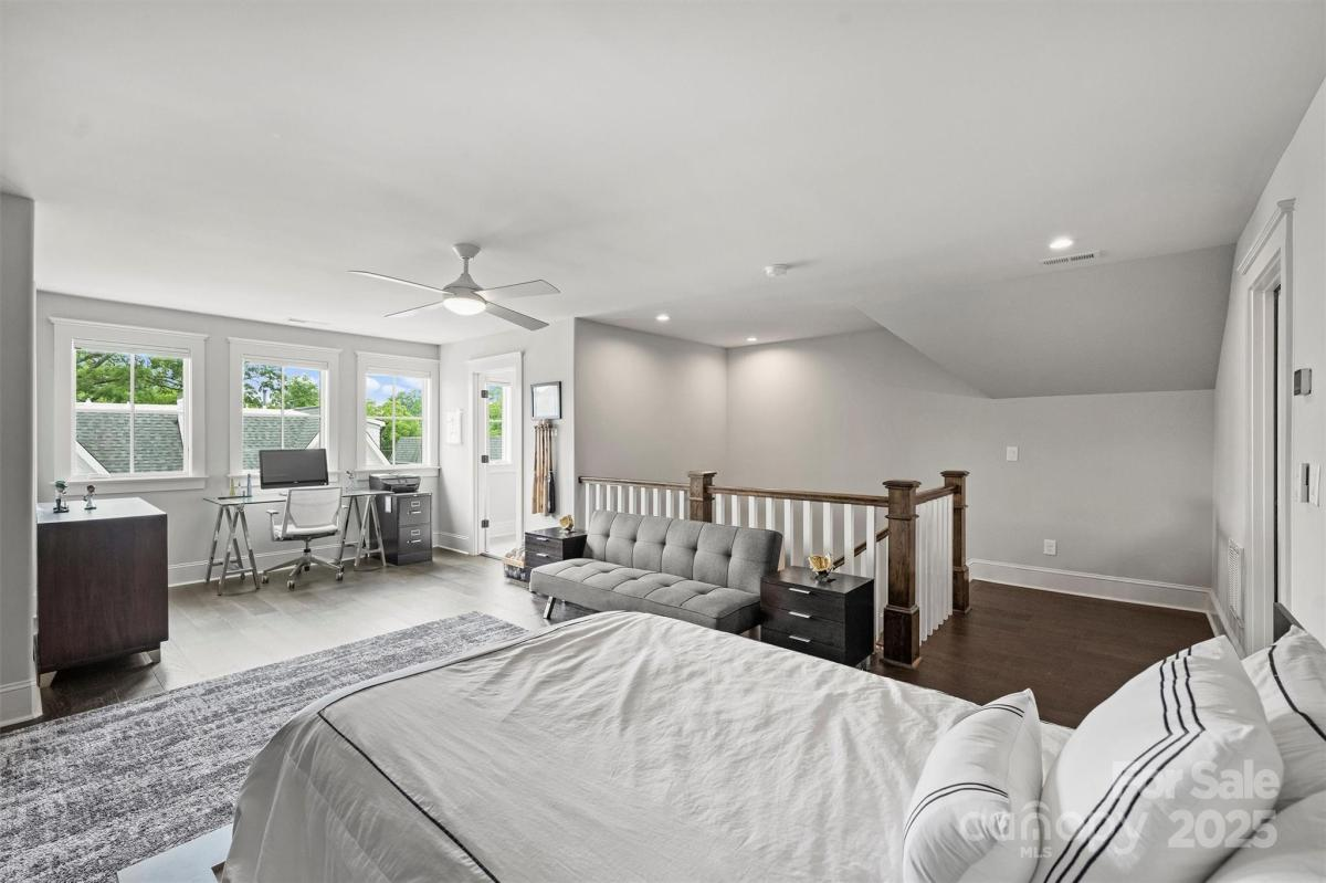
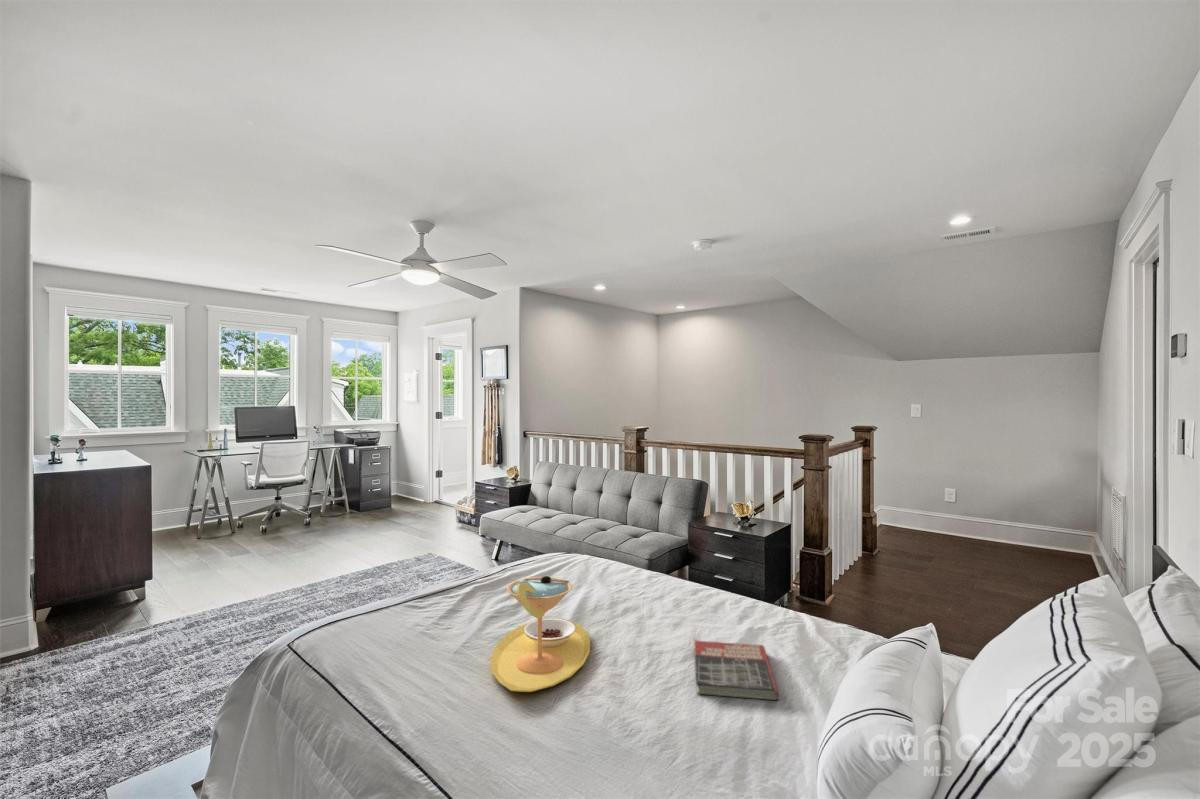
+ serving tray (540, 613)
+ book (732, 667)
